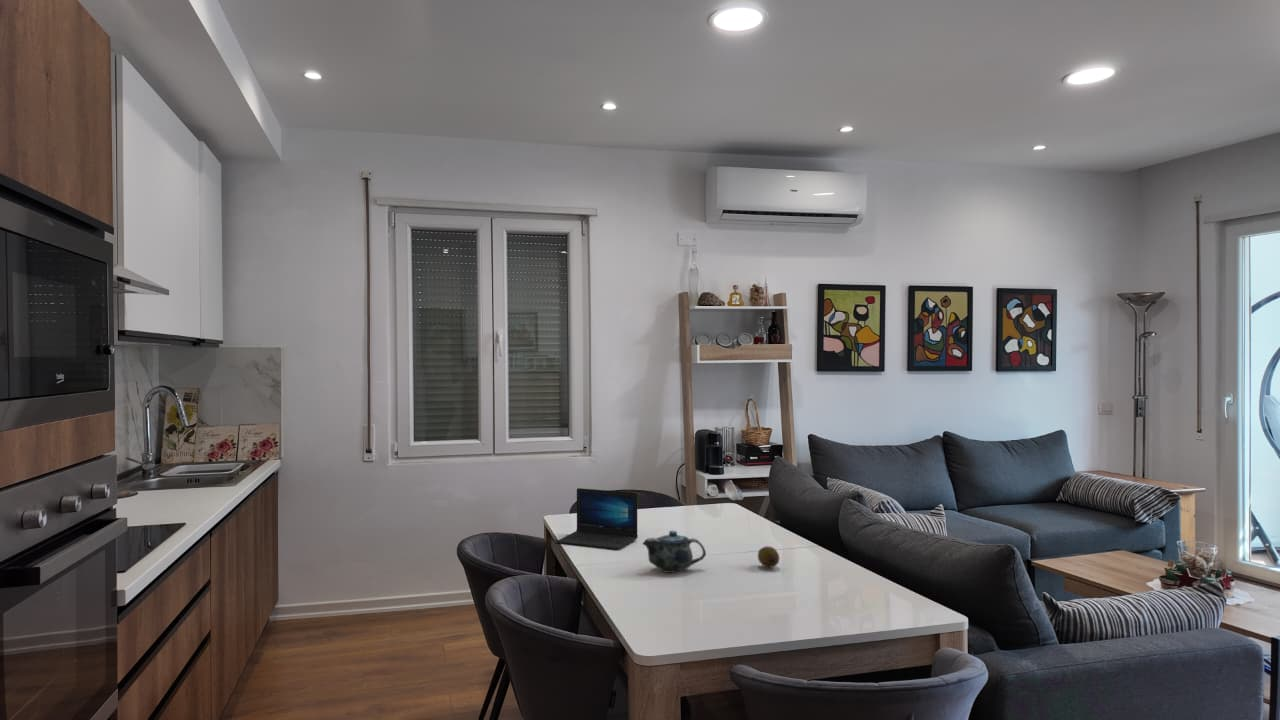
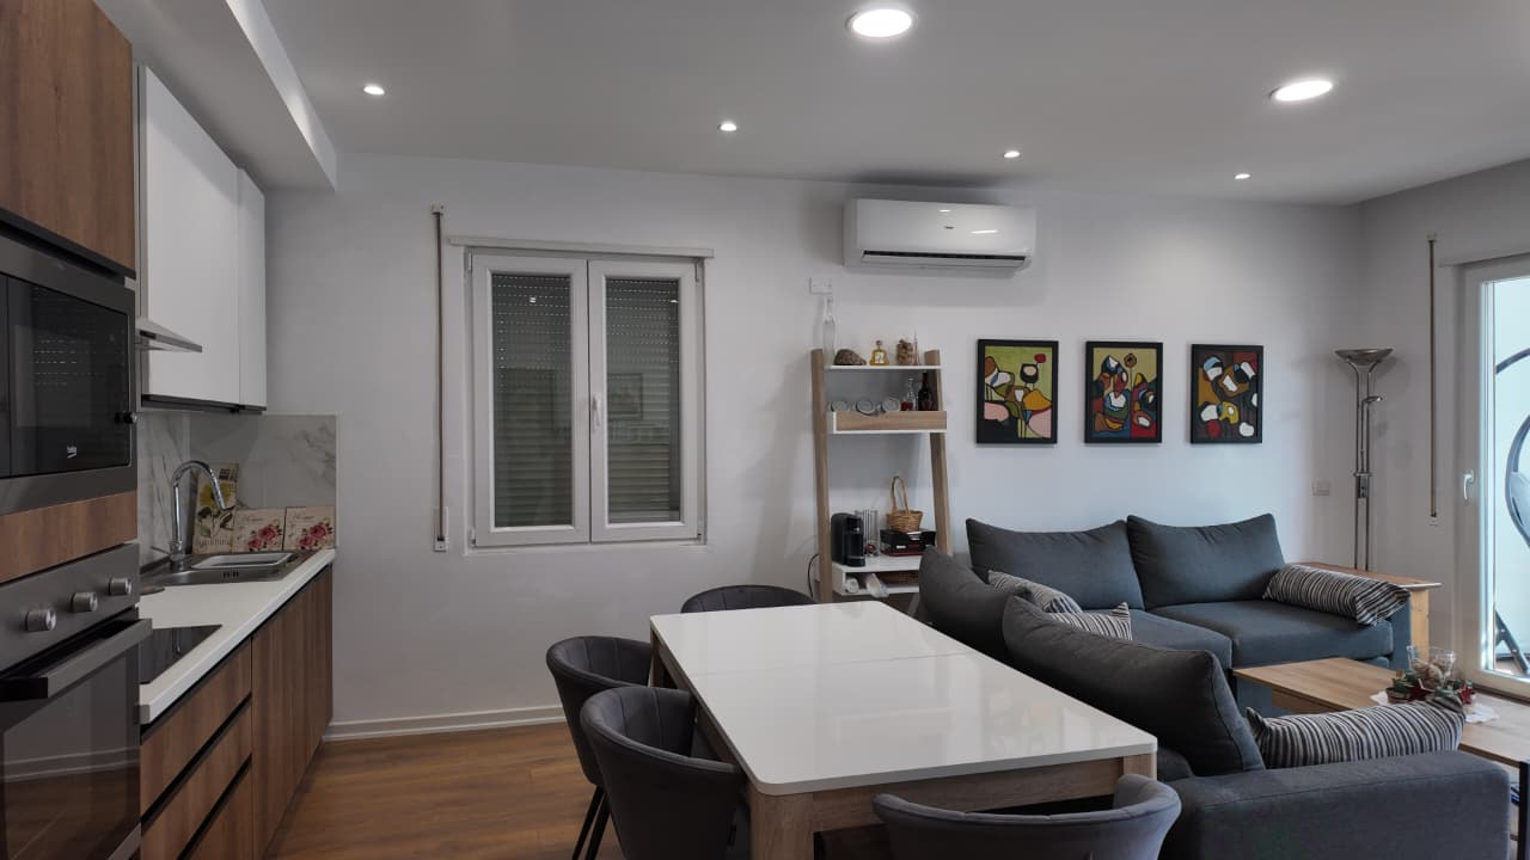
- laptop (597, 517)
- fruit (768, 556)
- chinaware (674, 550)
